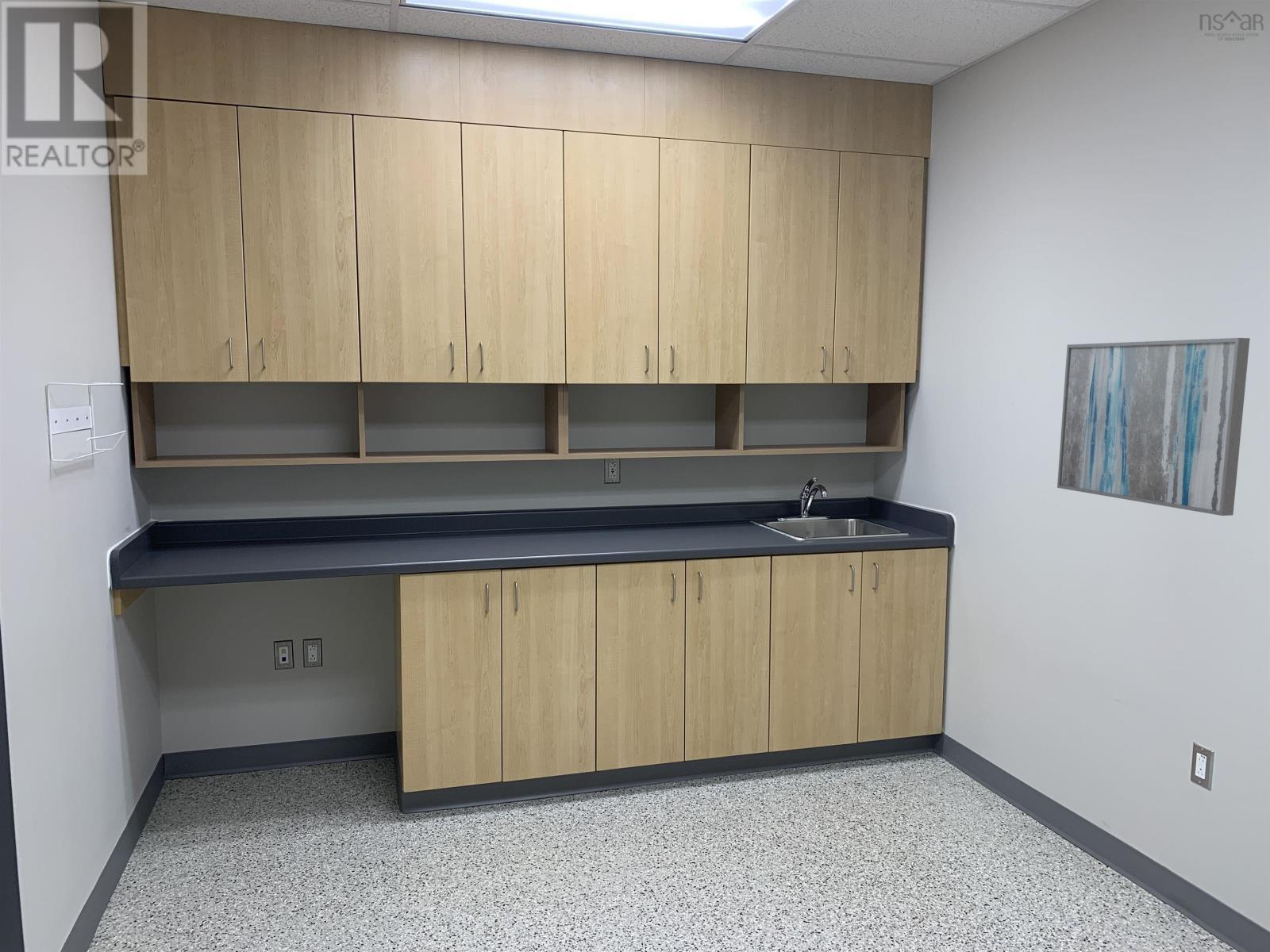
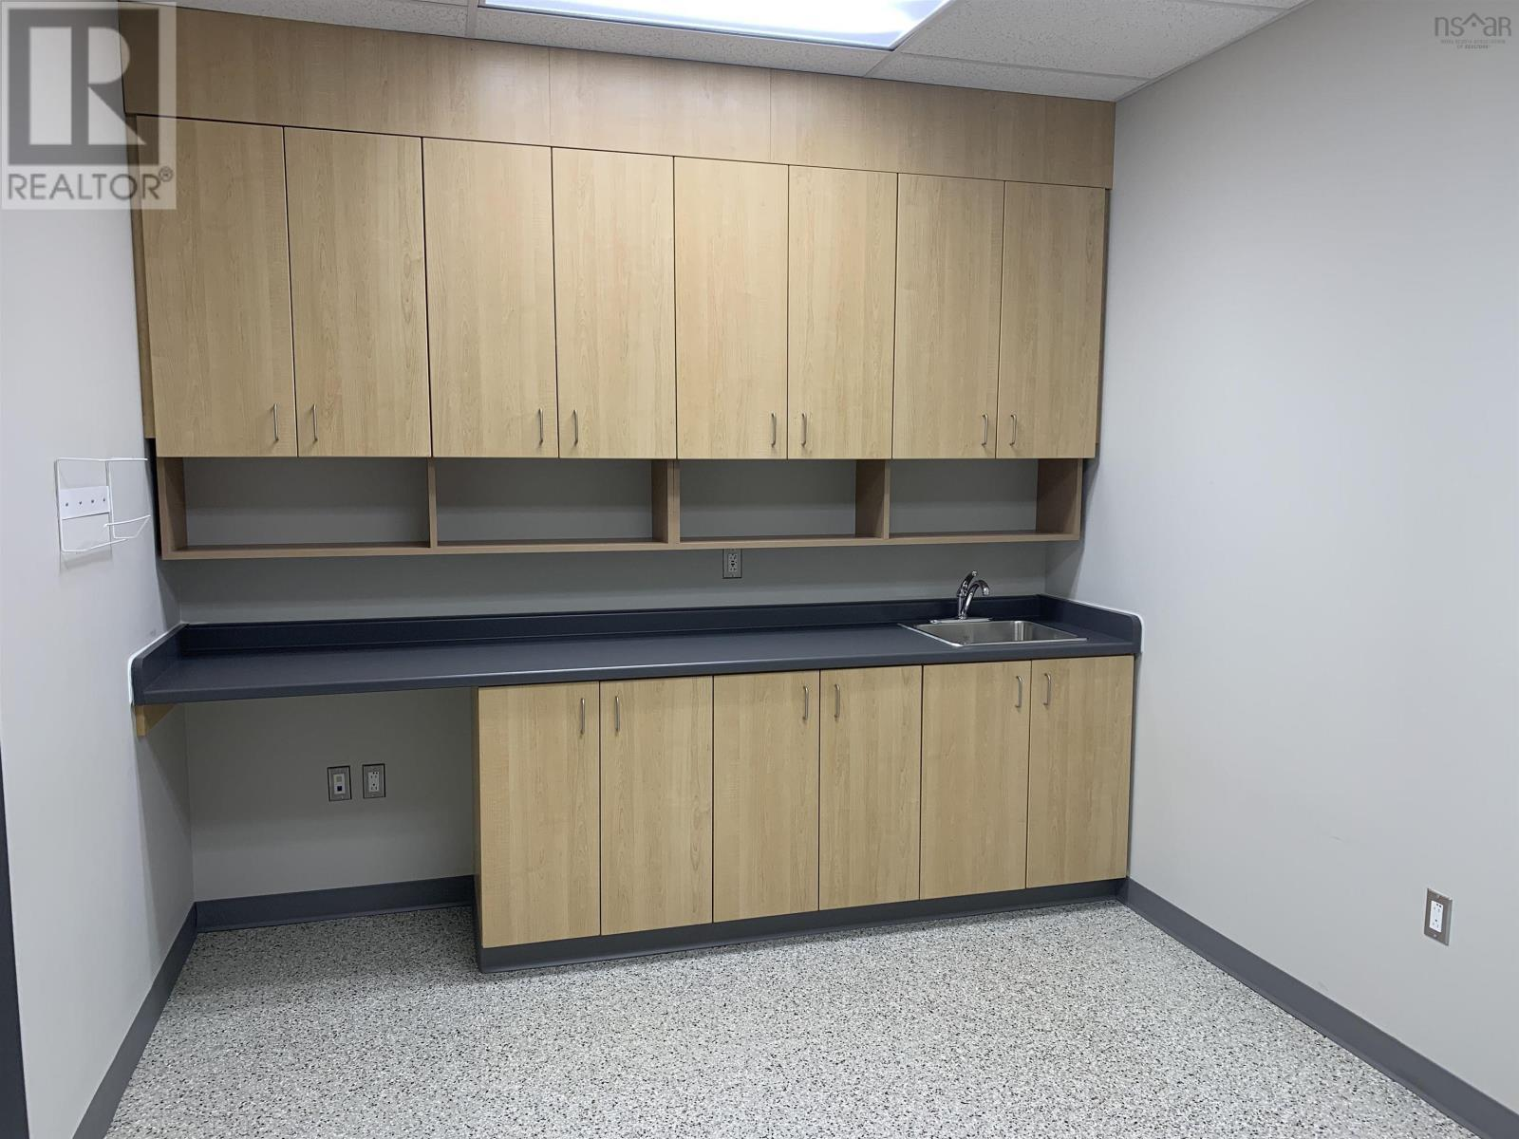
- wall art (1141, 421)
